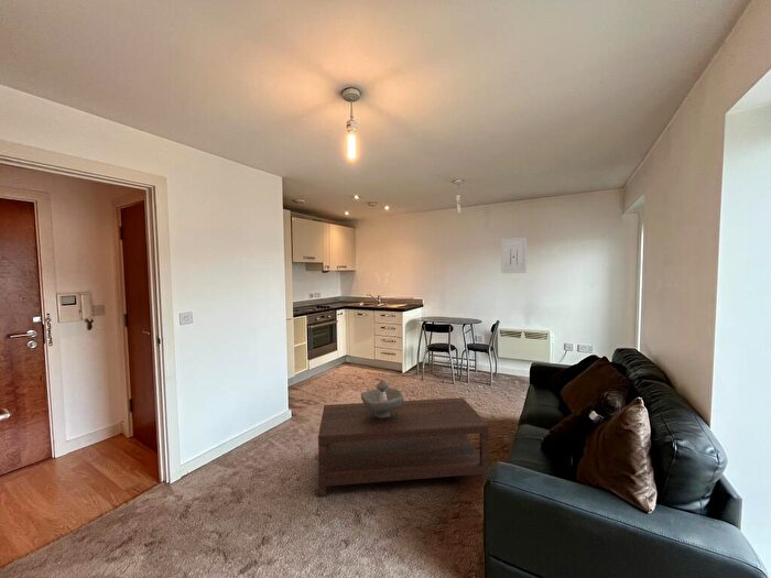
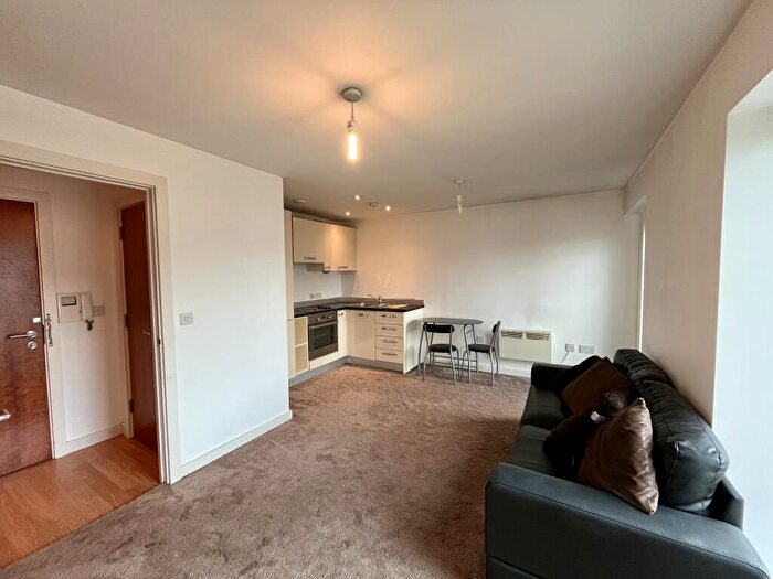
- wall art (513, 255)
- decorative bowl (381, 396)
- coffee table (400, 440)
